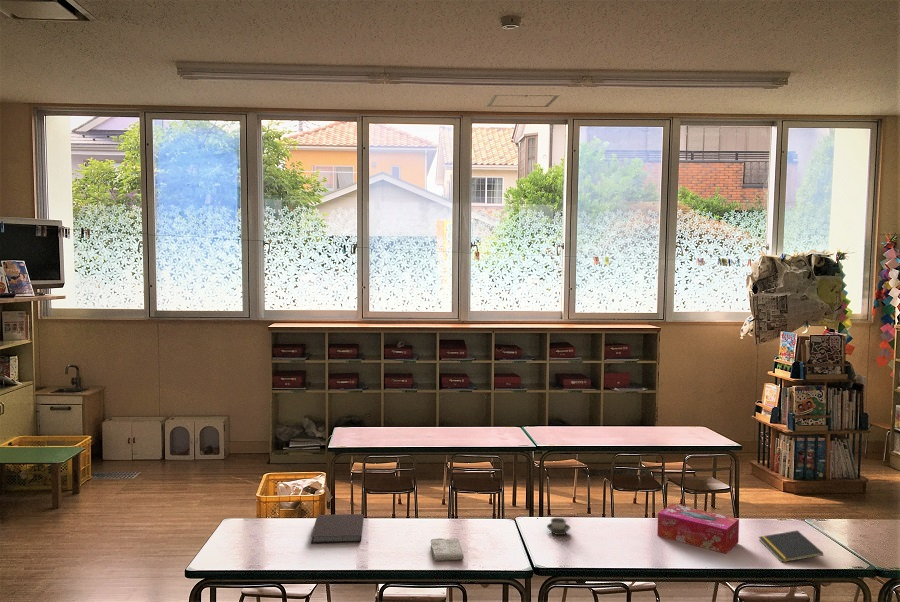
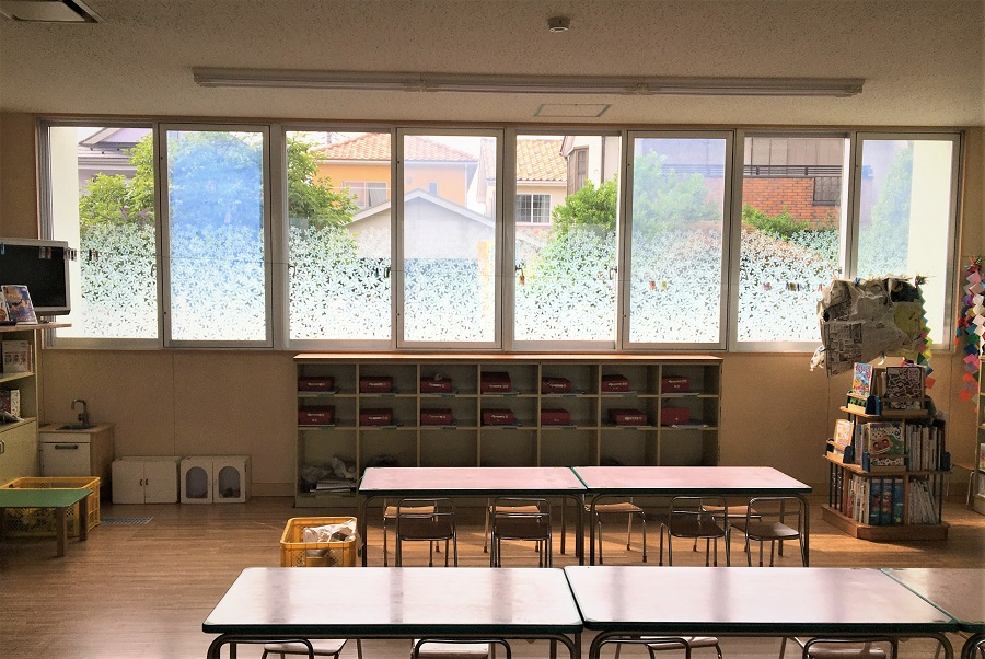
- washcloth (446, 548)
- notebook (338, 528)
- cup (558, 526)
- tissue box (697, 527)
- notepad (789, 545)
